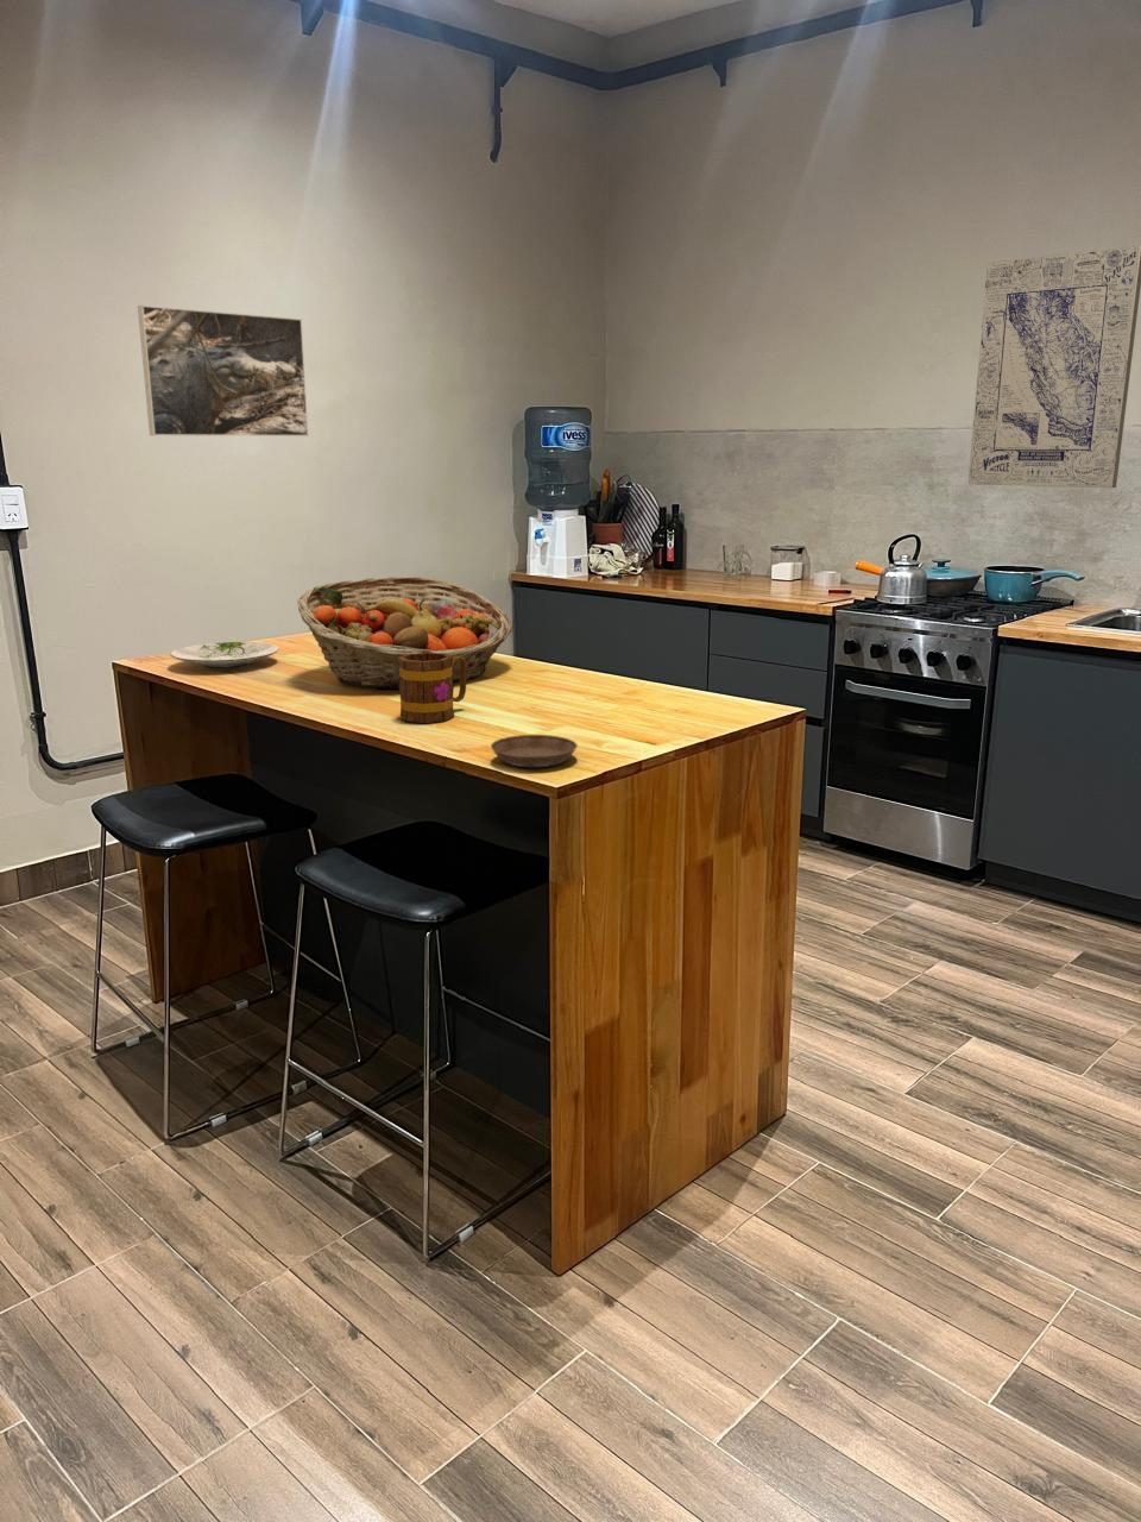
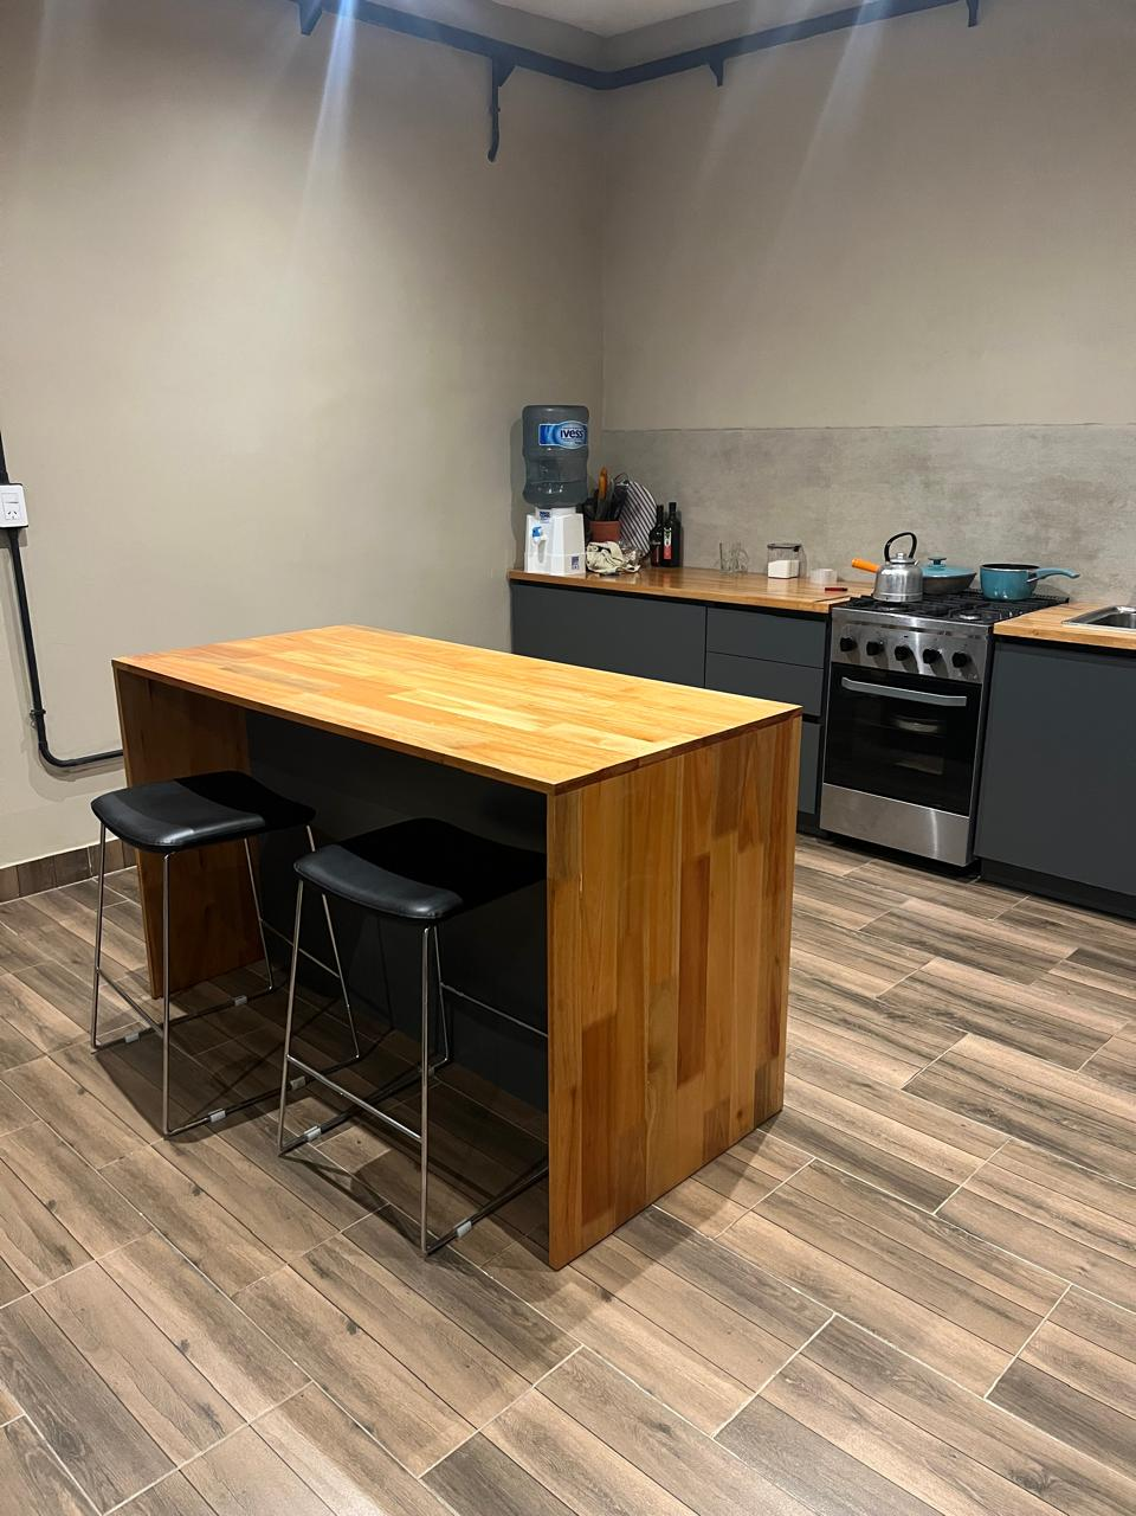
- wall art (1051, 373)
- mug (435, 685)
- fruit basket (406, 629)
- plate (224, 658)
- saucer (533, 751)
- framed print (228, 375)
